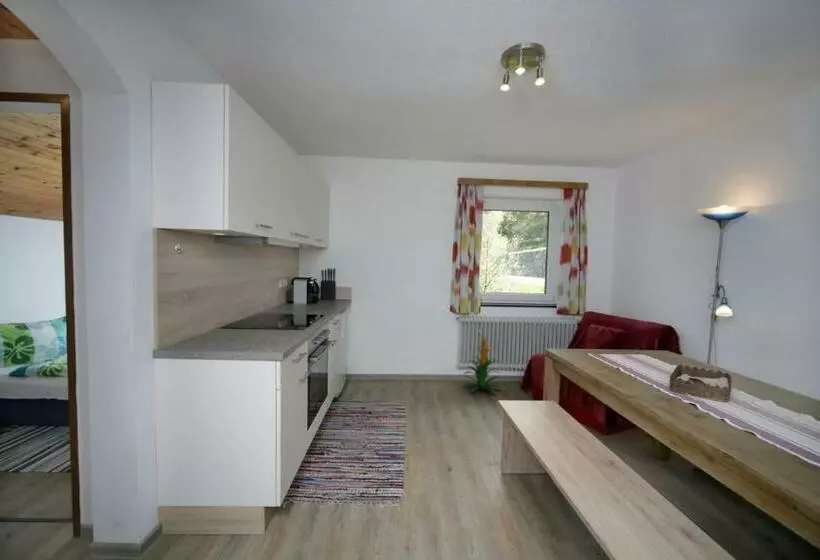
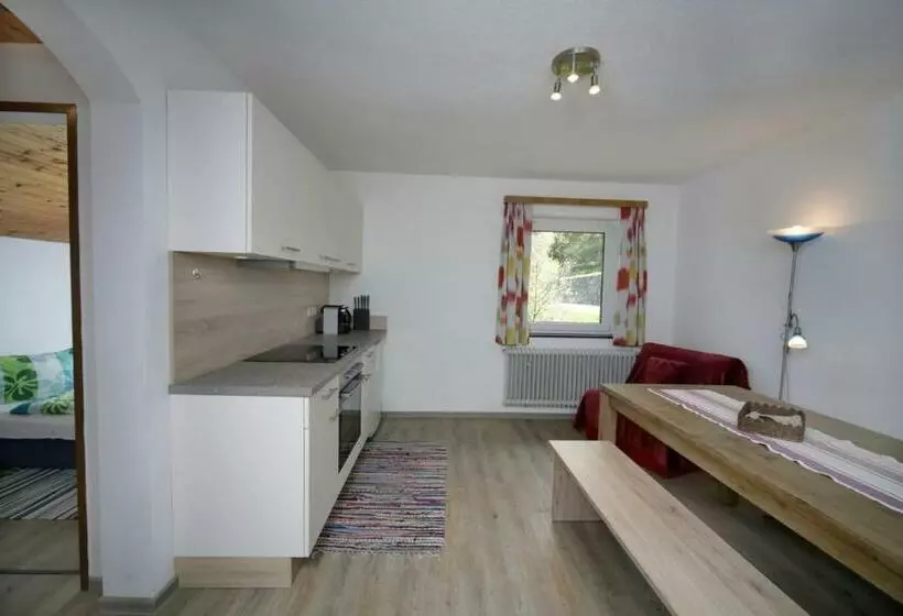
- indoor plant (483, 360)
